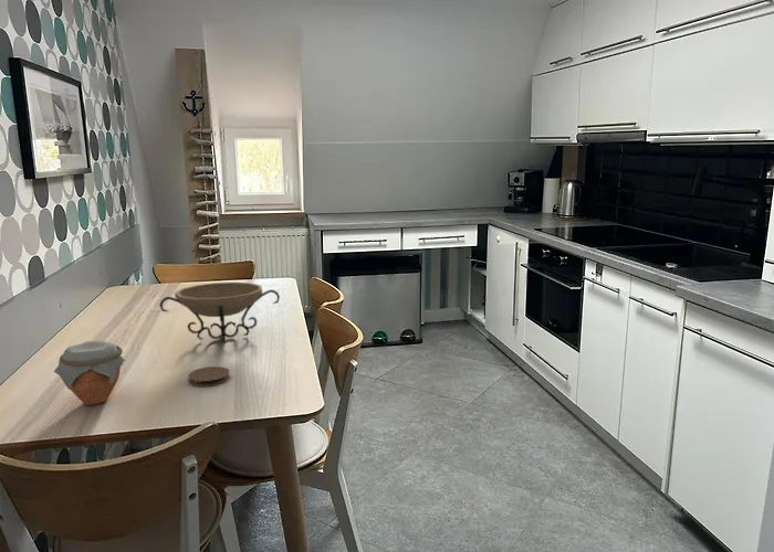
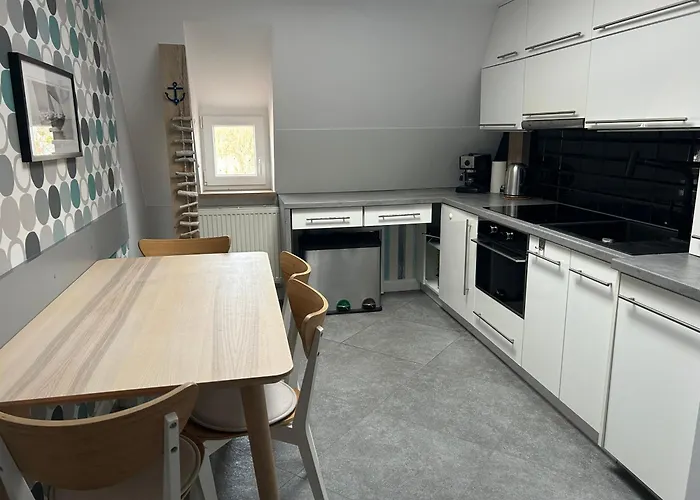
- decorative bowl (221, 314)
- coaster (209, 375)
- jar (92, 373)
